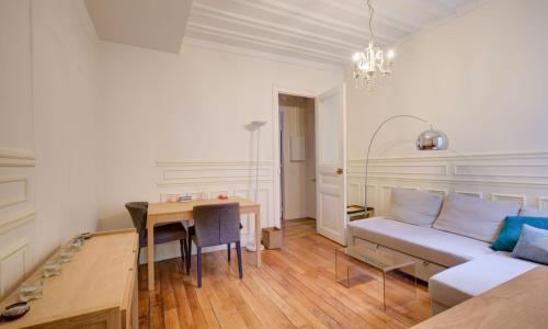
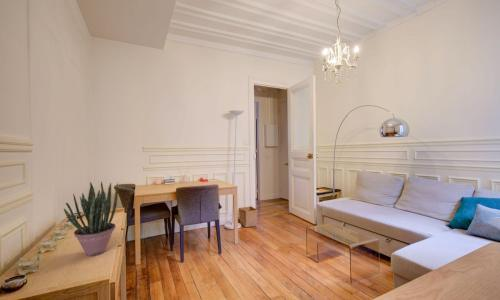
+ potted plant (94, 216)
